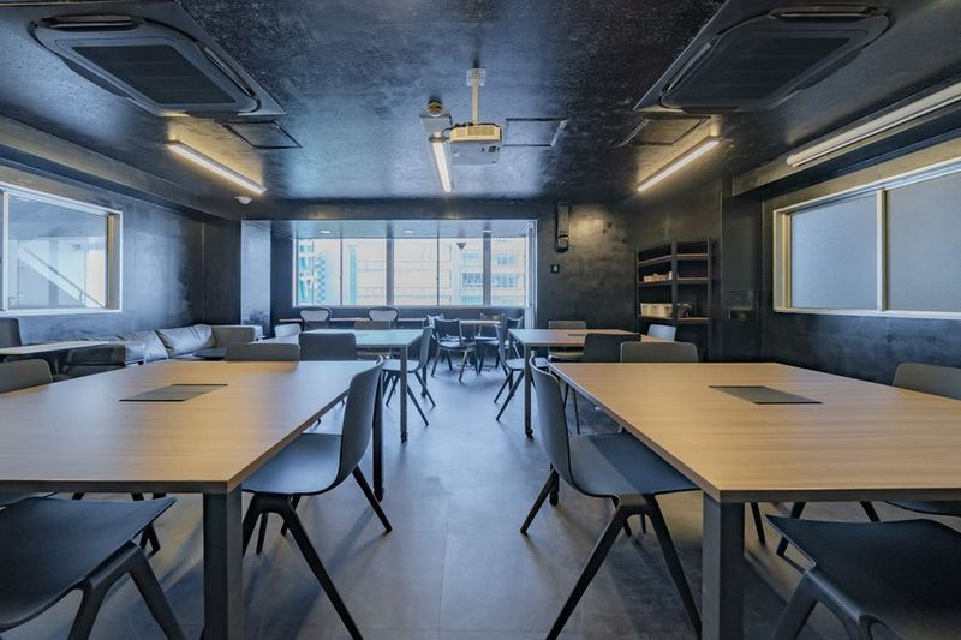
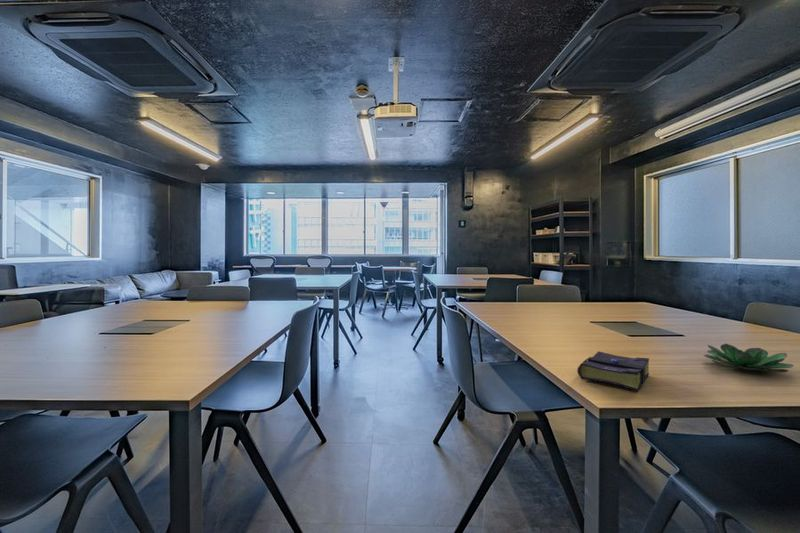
+ book (613, 367)
+ succulent plant (745, 357)
